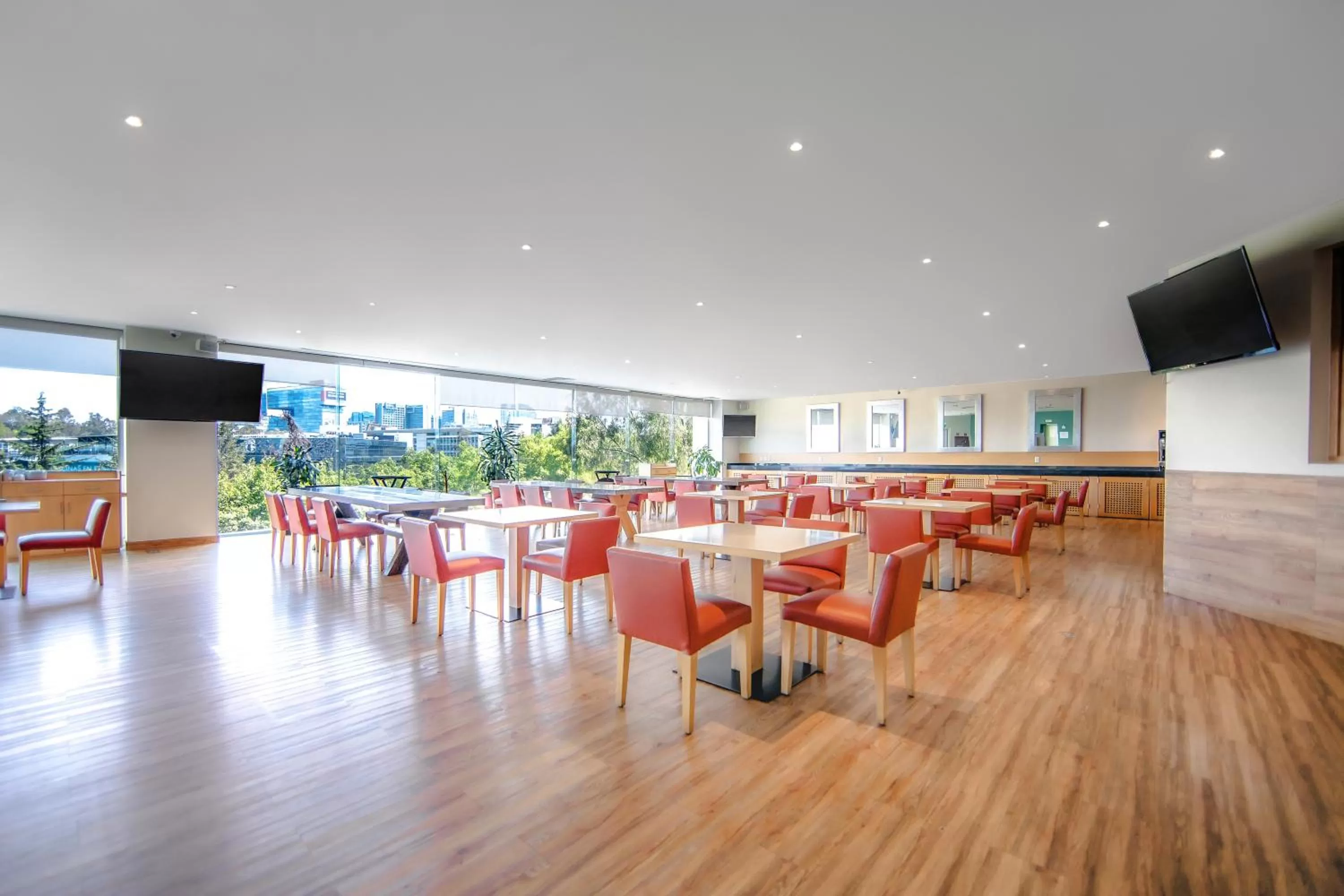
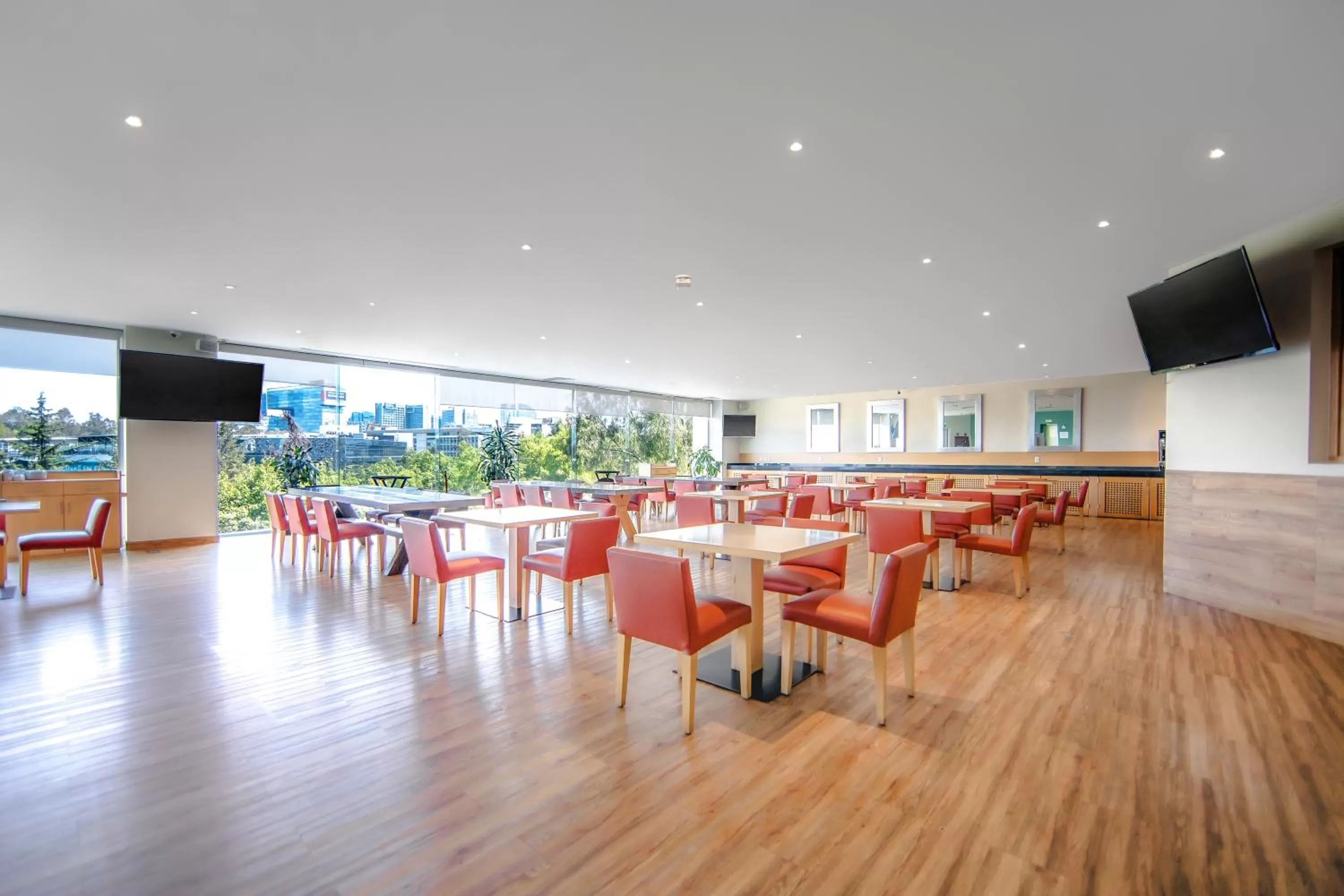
+ smoke detector (683, 284)
